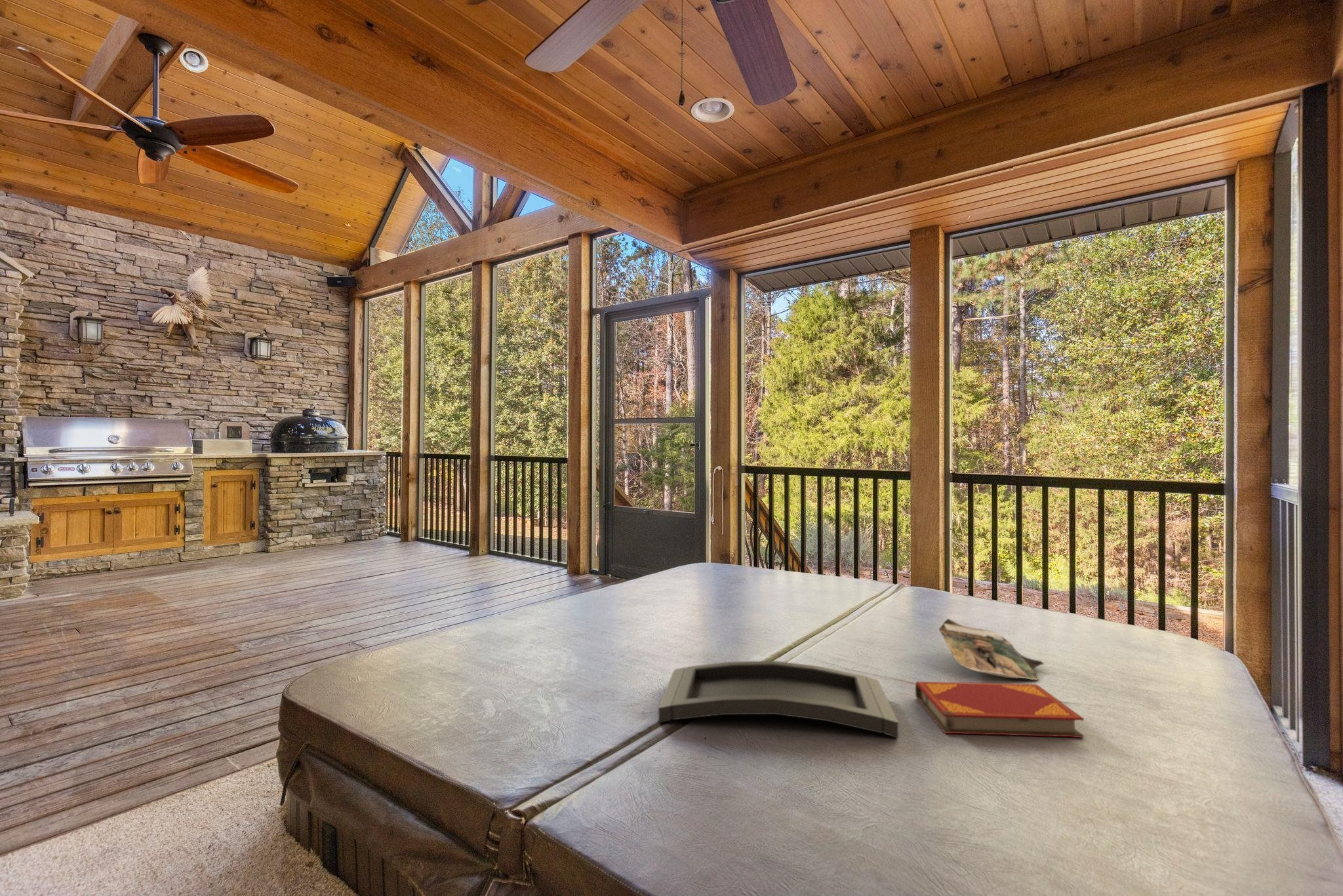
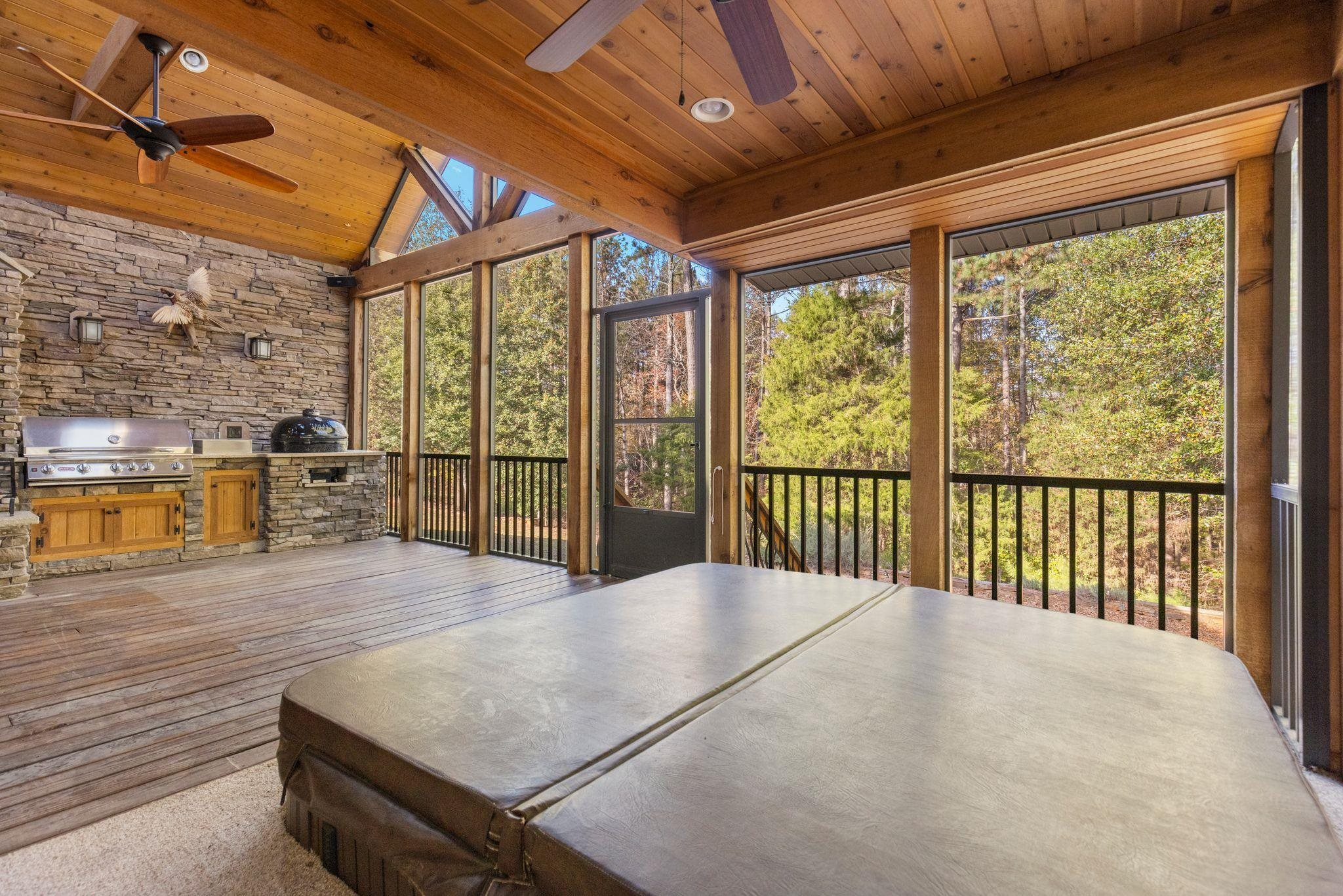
- hardback book (993, 707)
- magazine (986, 647)
- tray (774, 693)
